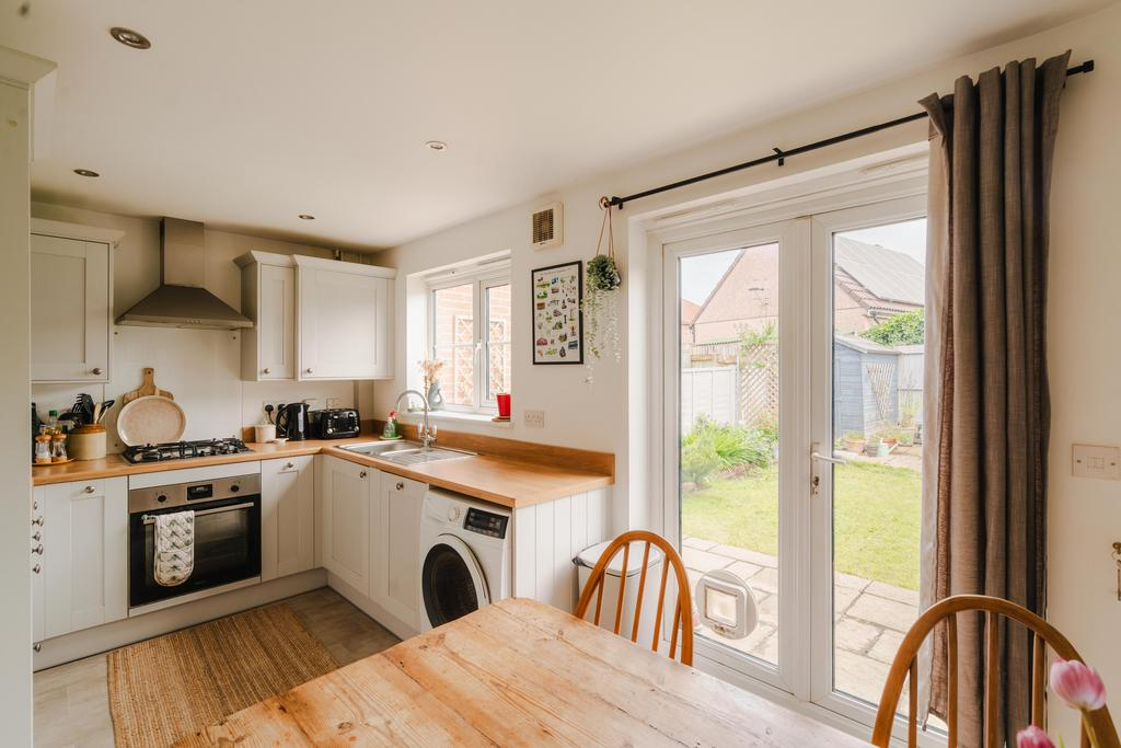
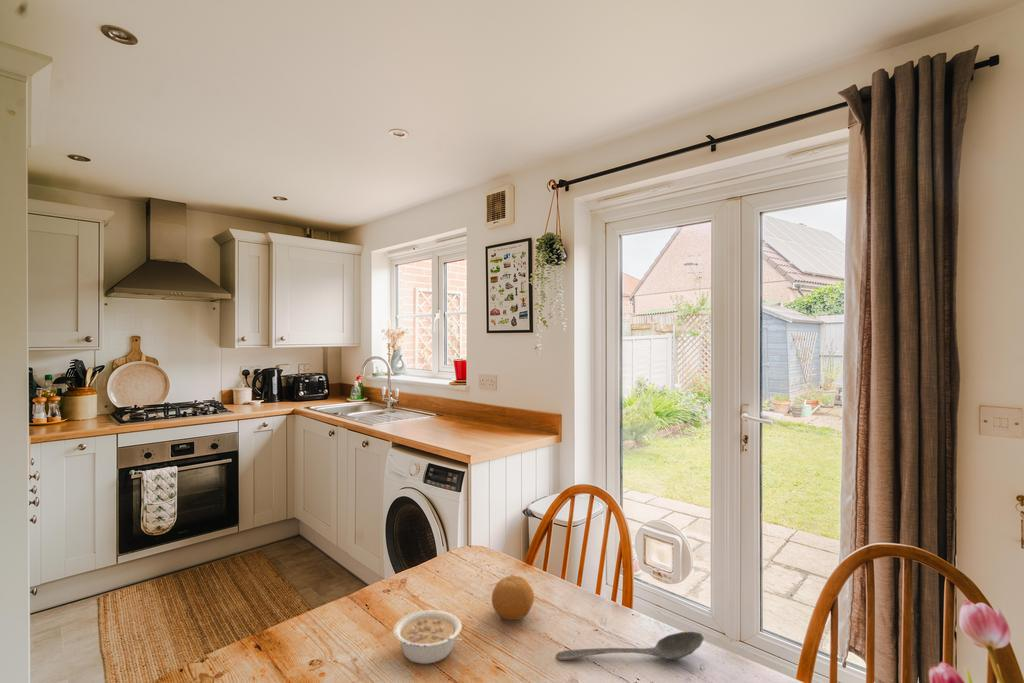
+ fruit (512, 596)
+ legume (430, 636)
+ stirrer (629, 648)
